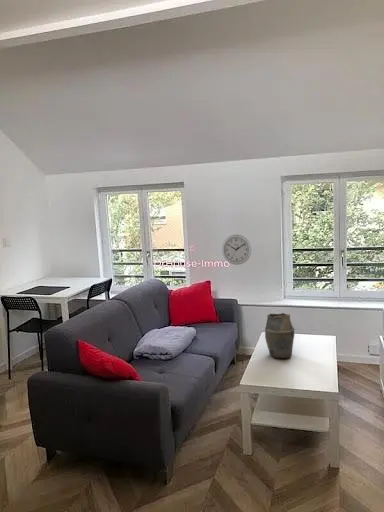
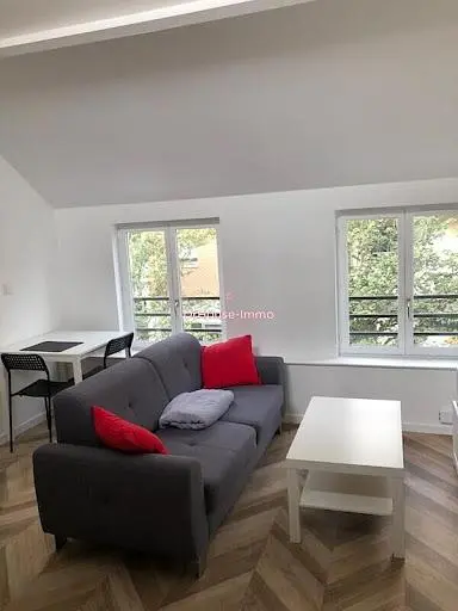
- vase (279, 334)
- wall clock (236, 249)
